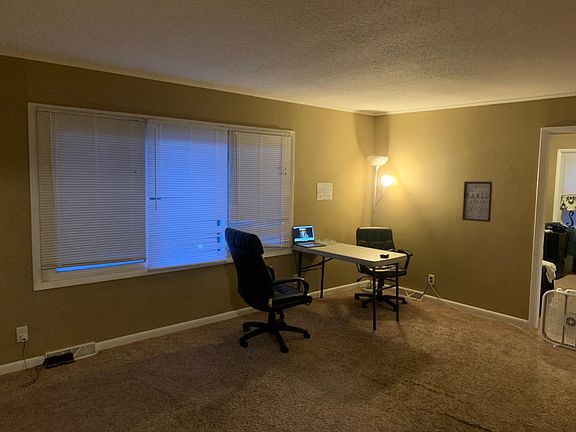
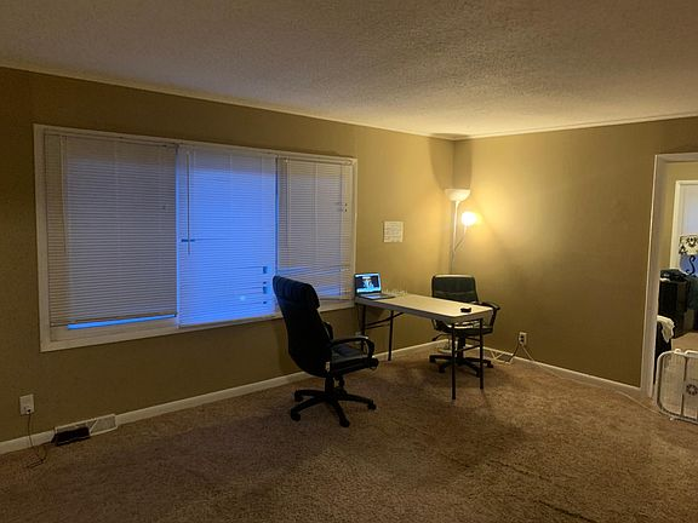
- wall art (477, 201)
